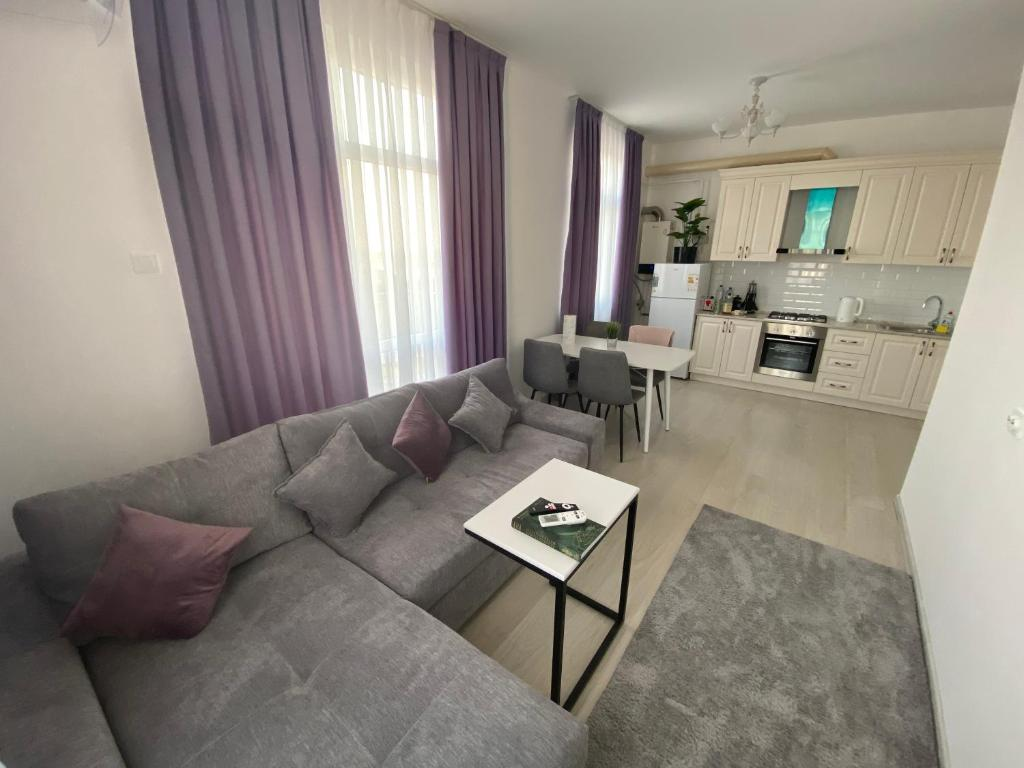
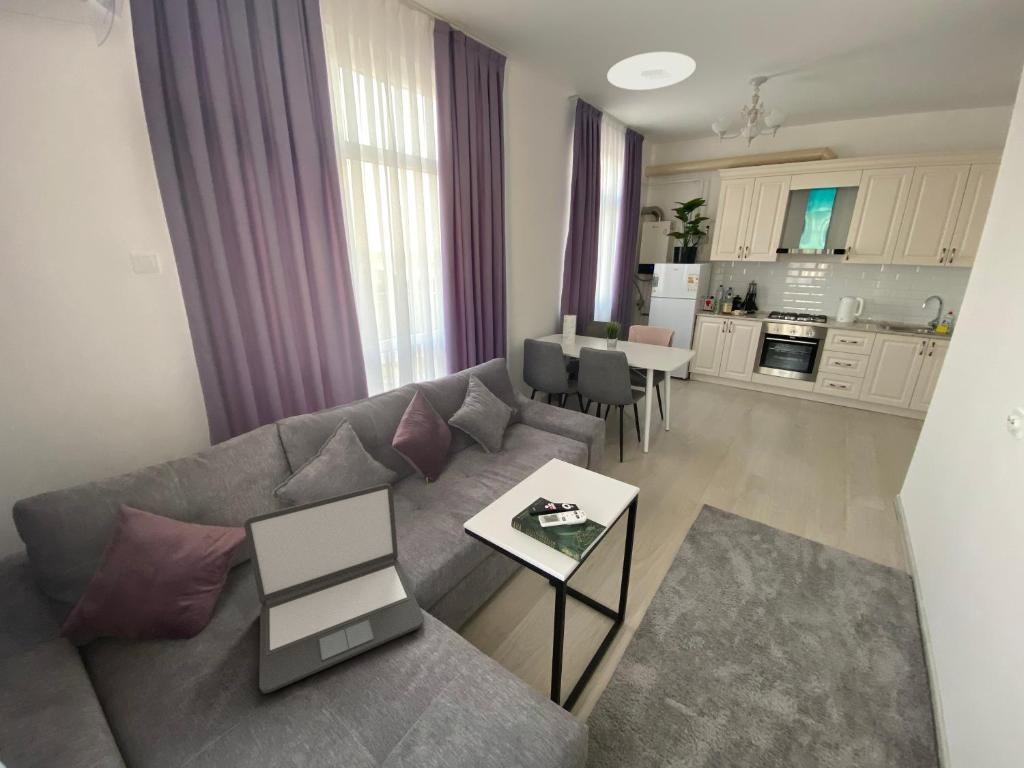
+ laptop (335, 572)
+ ceiling light (650, 68)
